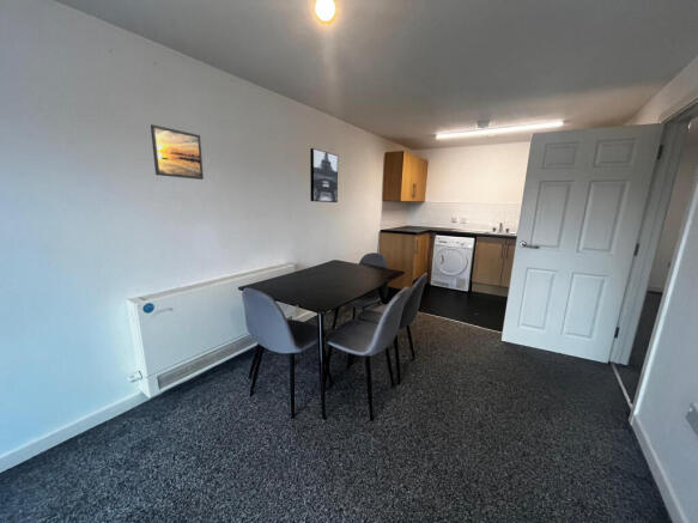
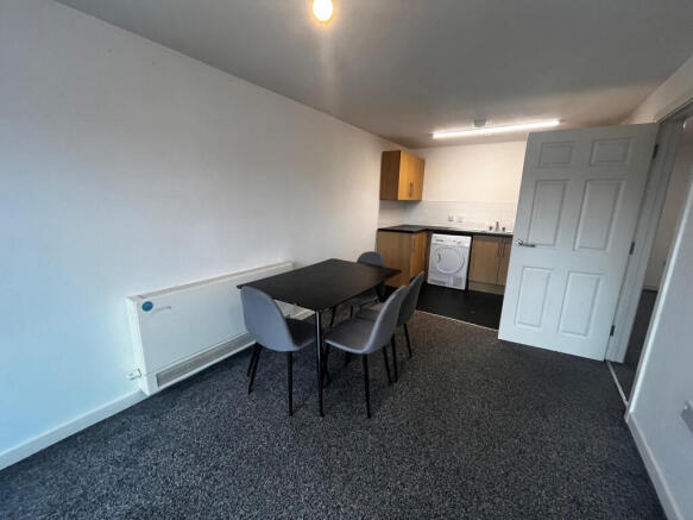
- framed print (178, 153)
- wall art (324, 177)
